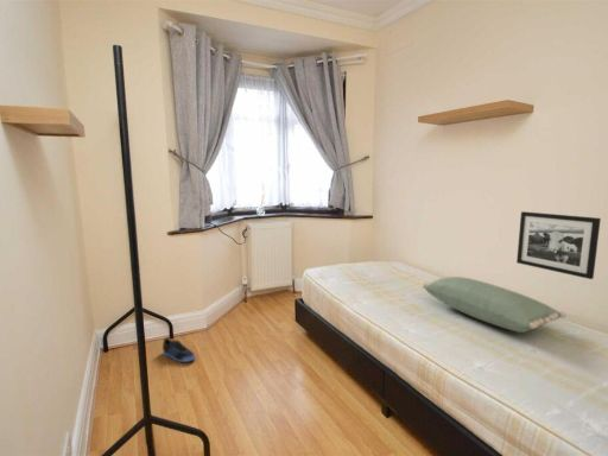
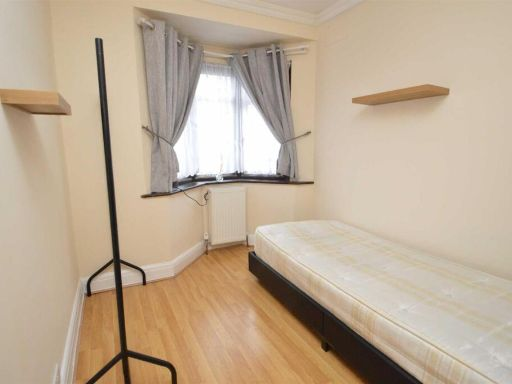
- sneaker (177, 349)
- picture frame (553, 242)
- pillow (486, 299)
